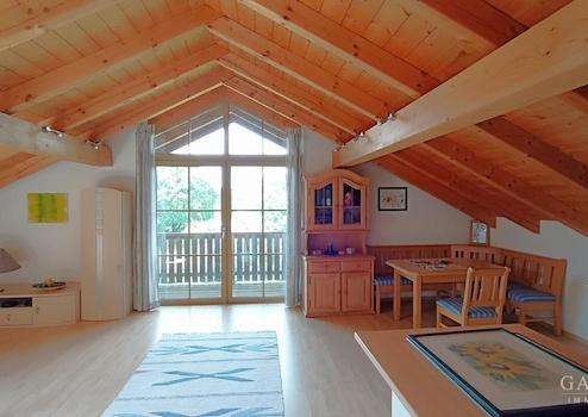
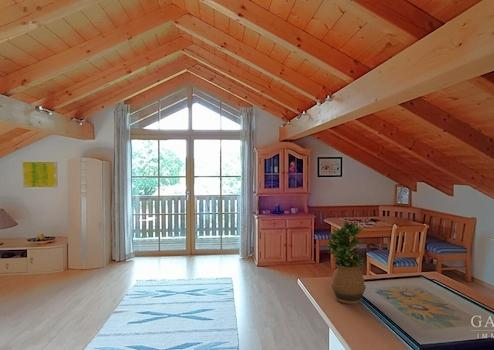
+ potted plant (343, 259)
